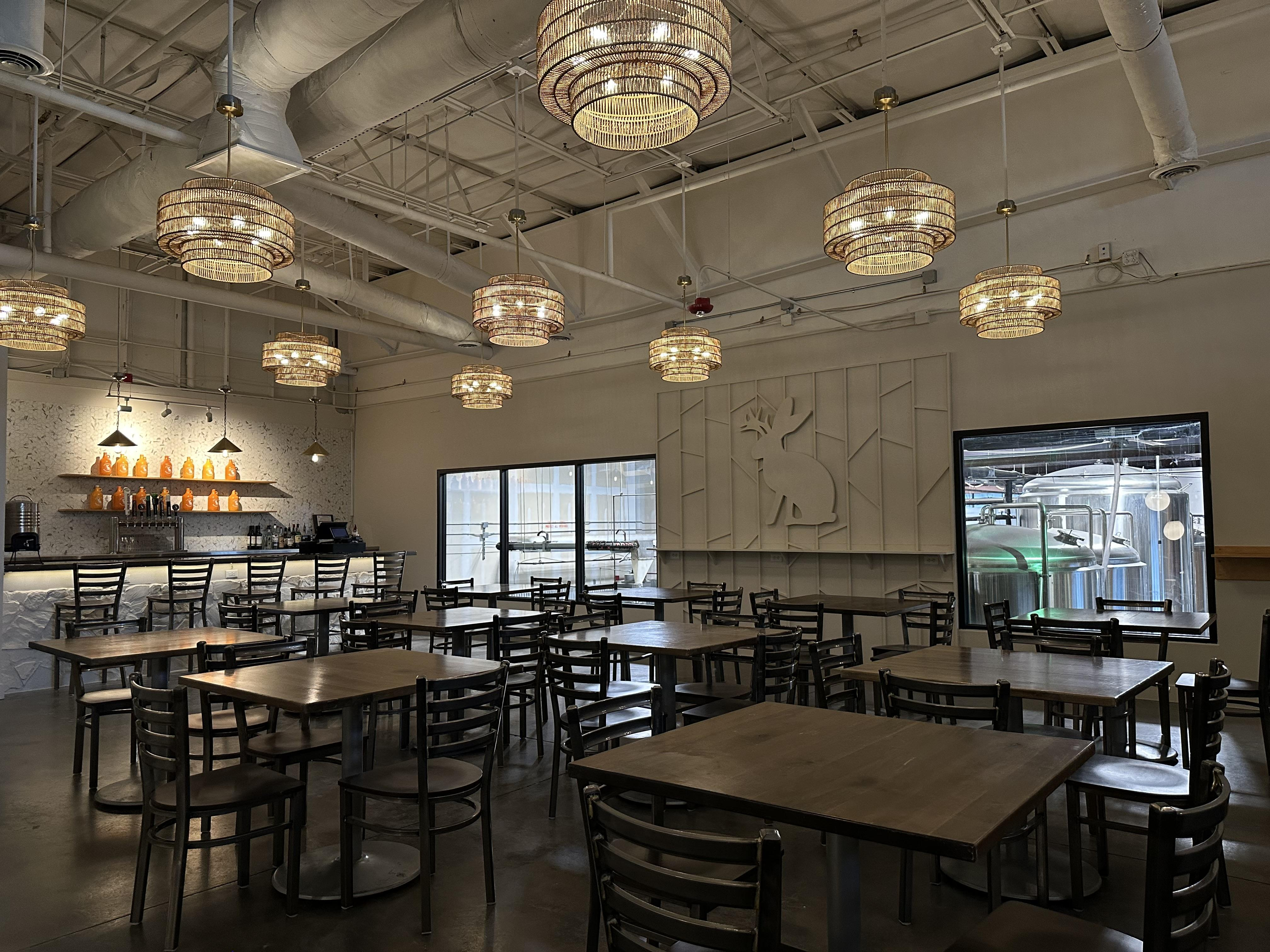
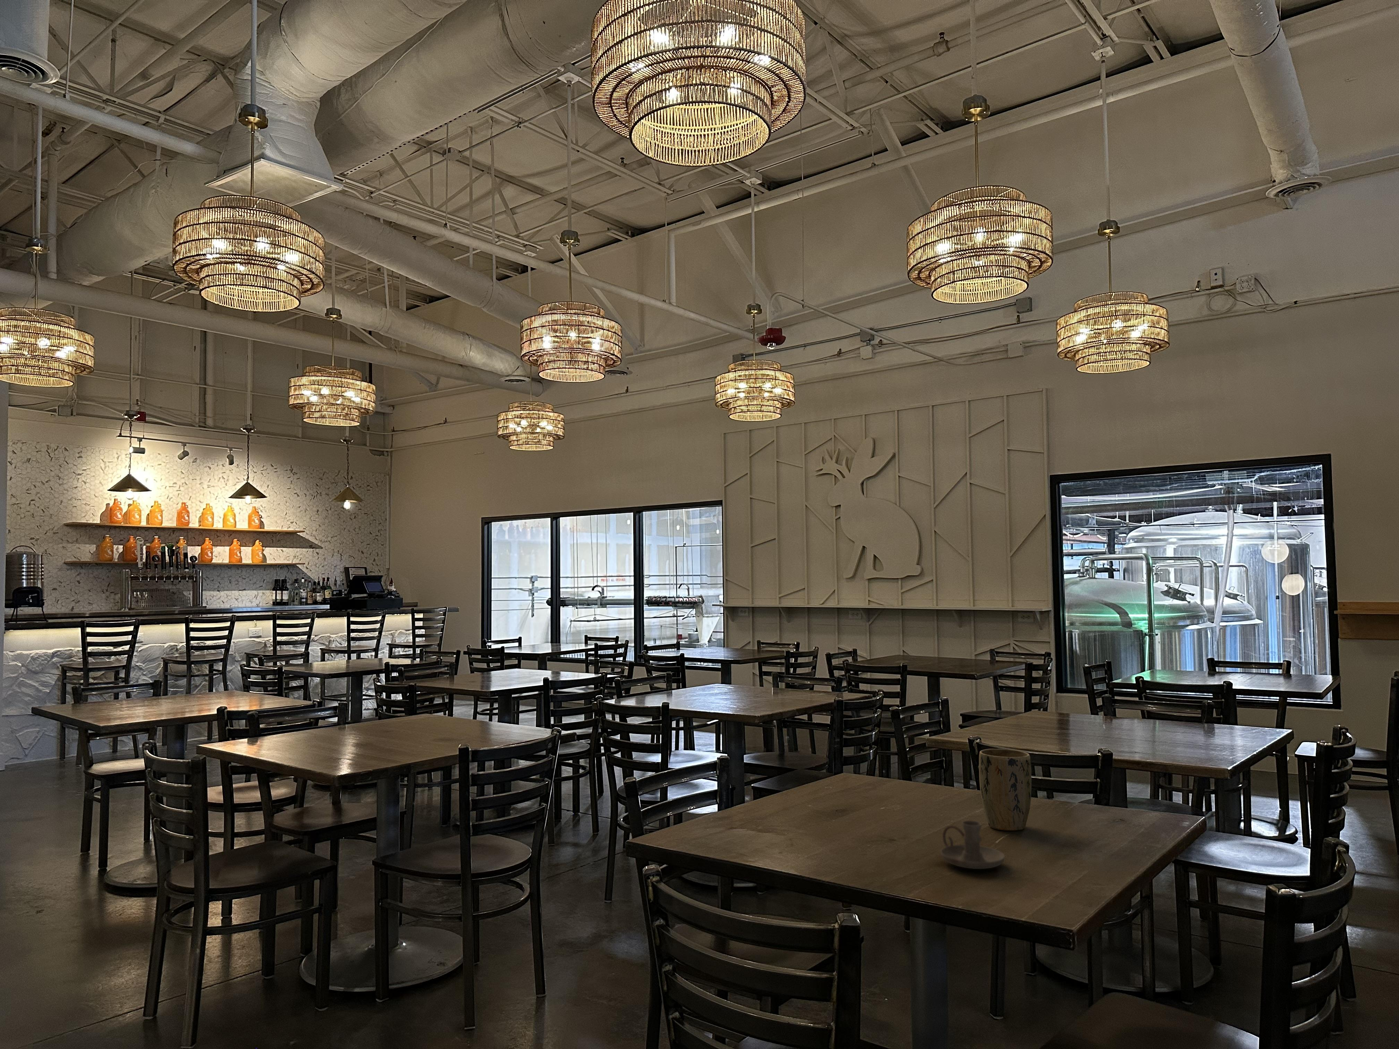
+ candle holder (967, 842)
+ plant pot (1005, 789)
